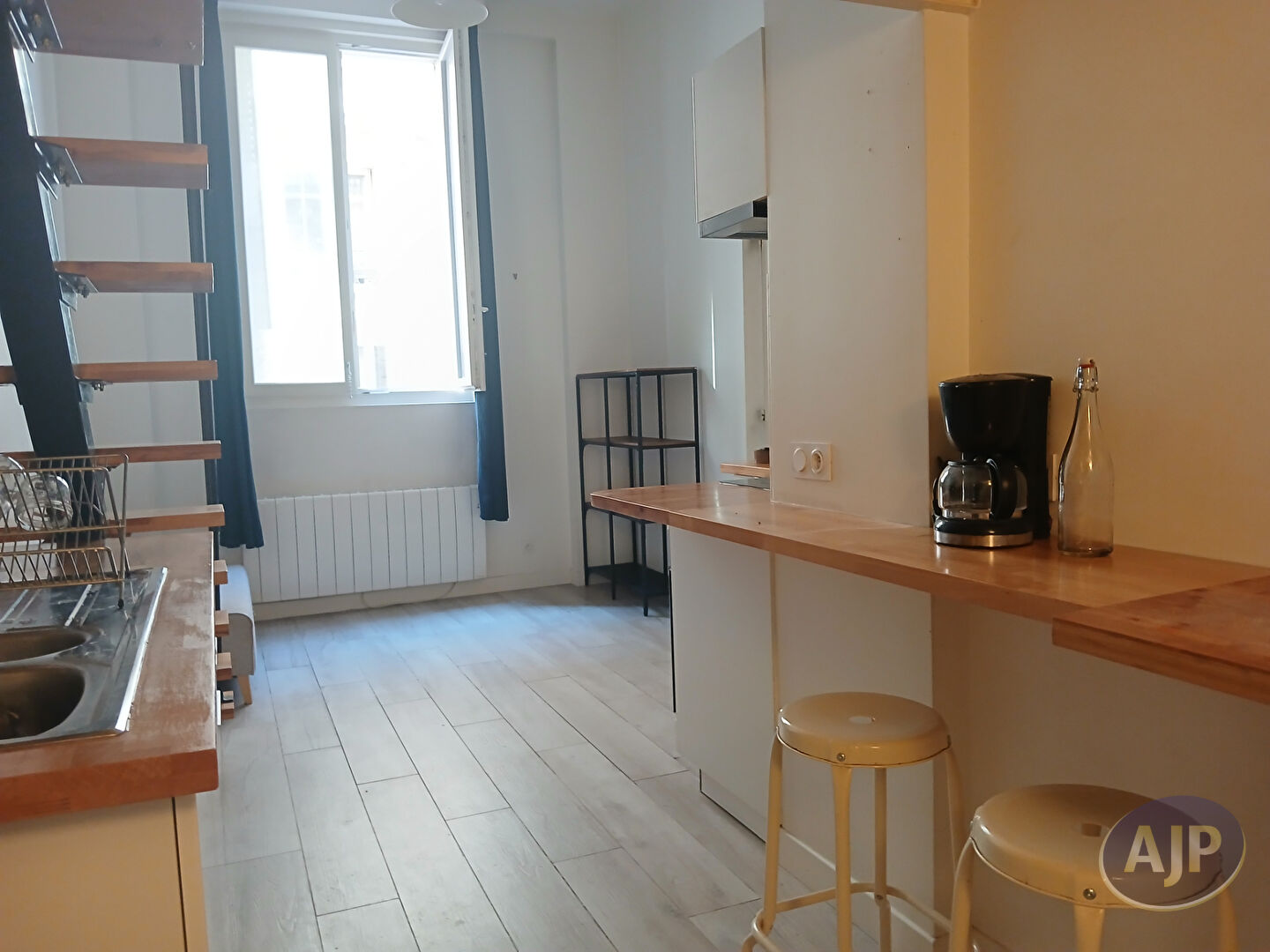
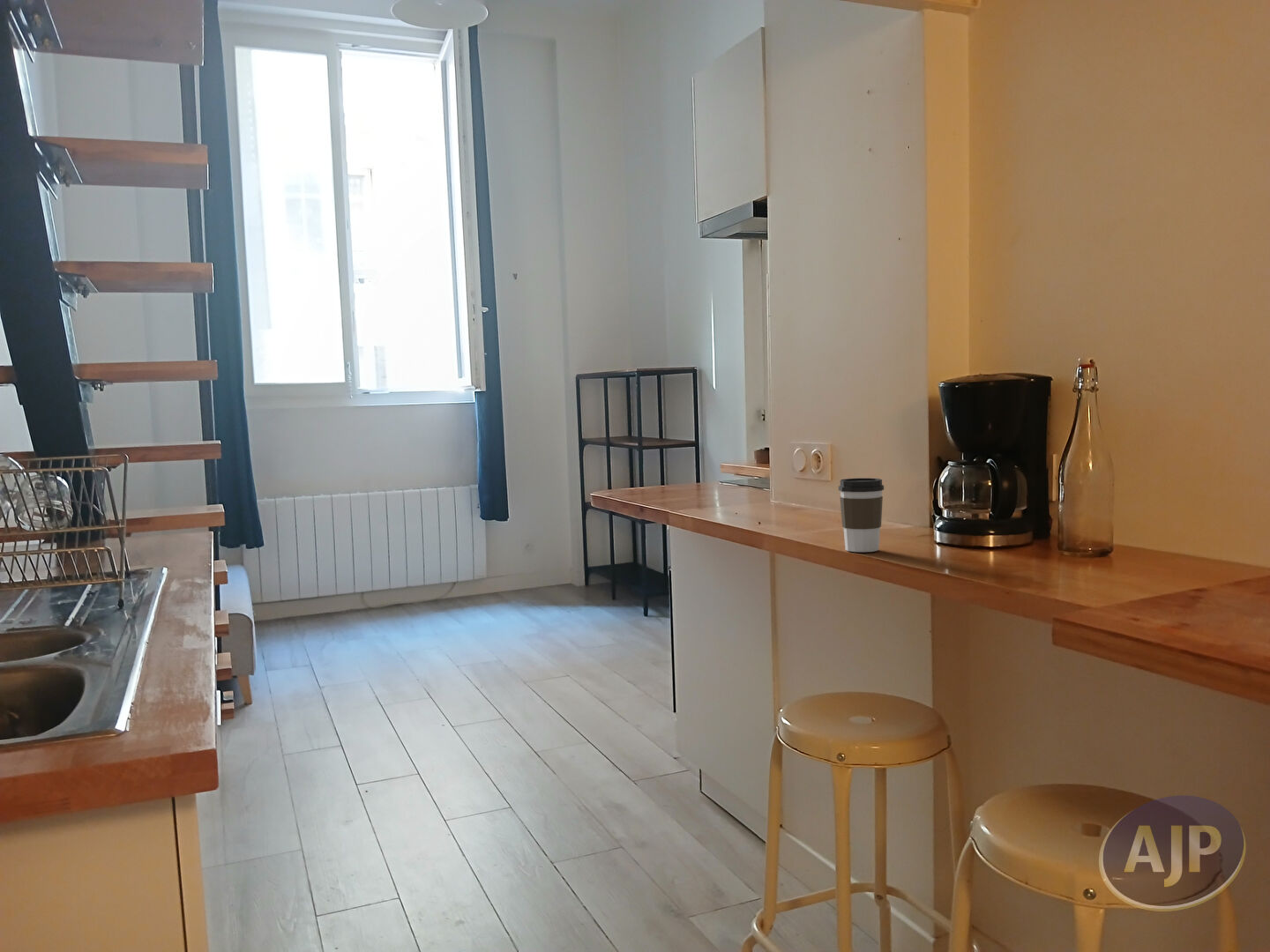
+ coffee cup (861, 514)
